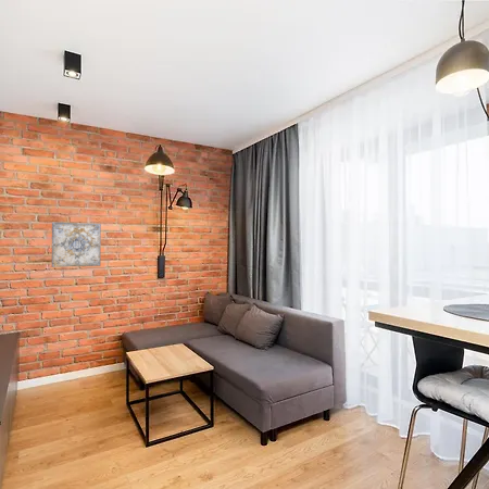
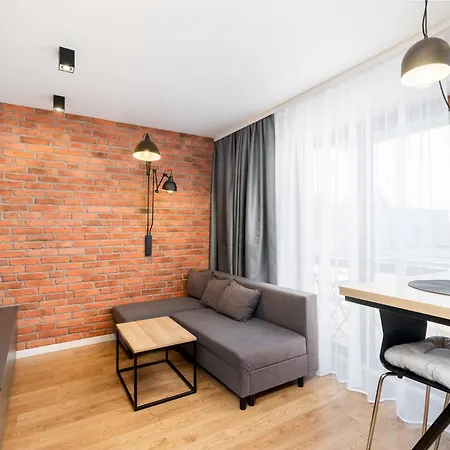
- wall art (76, 244)
